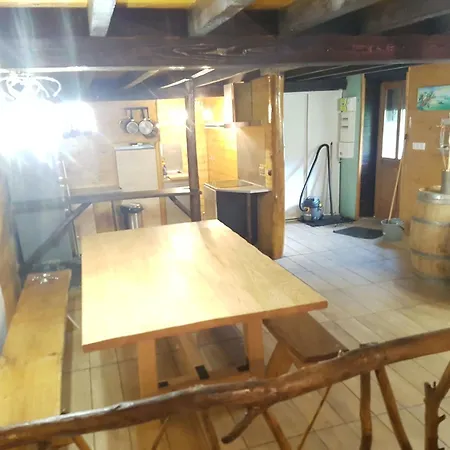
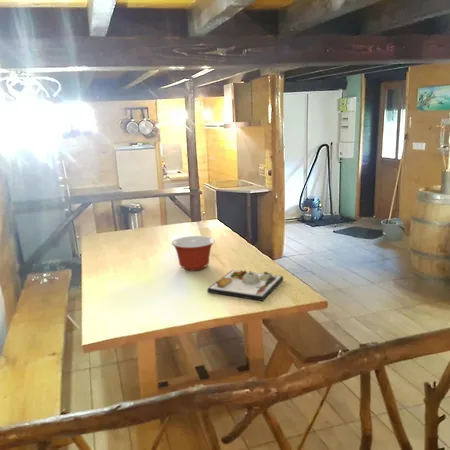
+ mixing bowl (193, 254)
+ dinner plate (246, 279)
